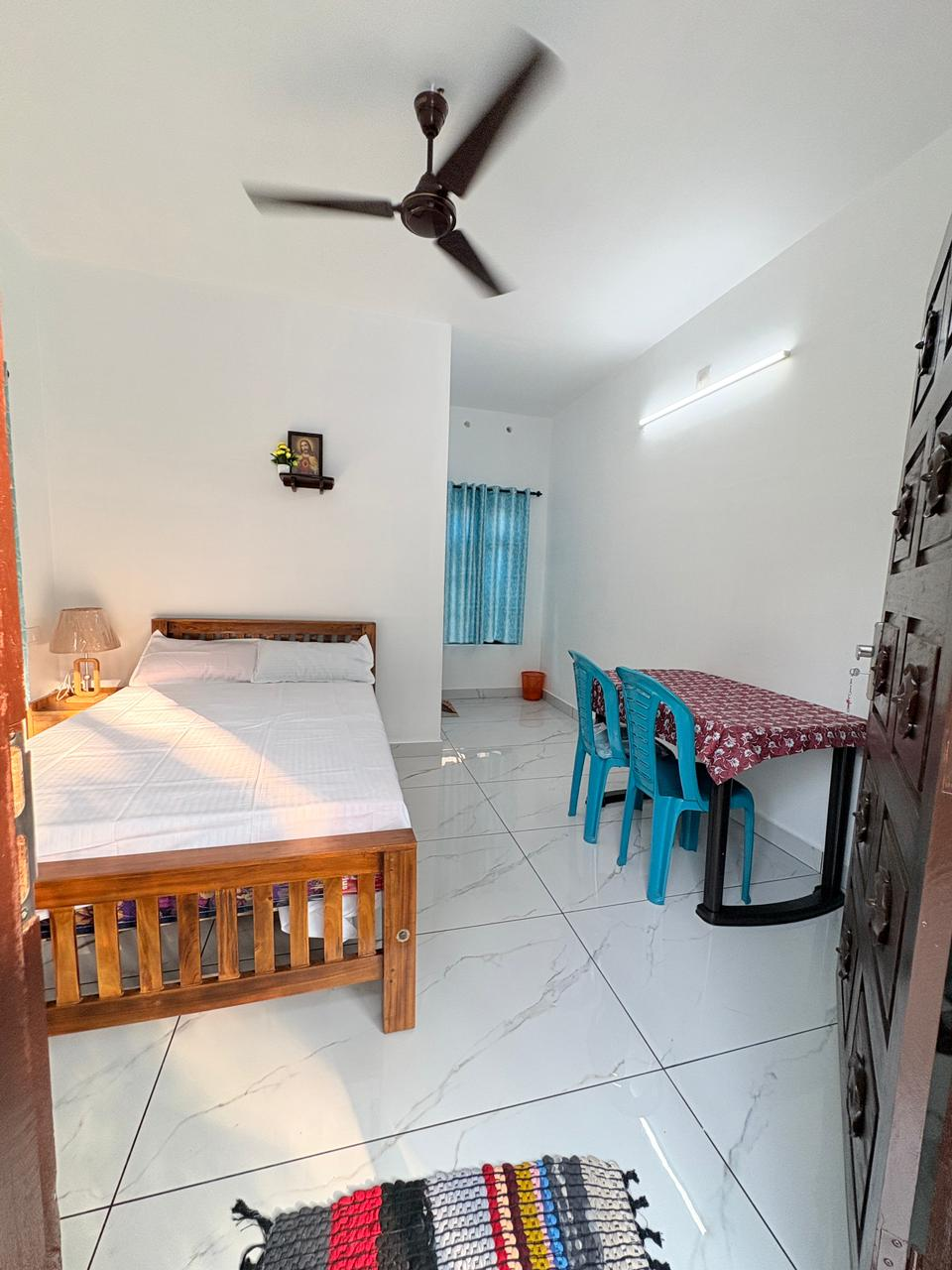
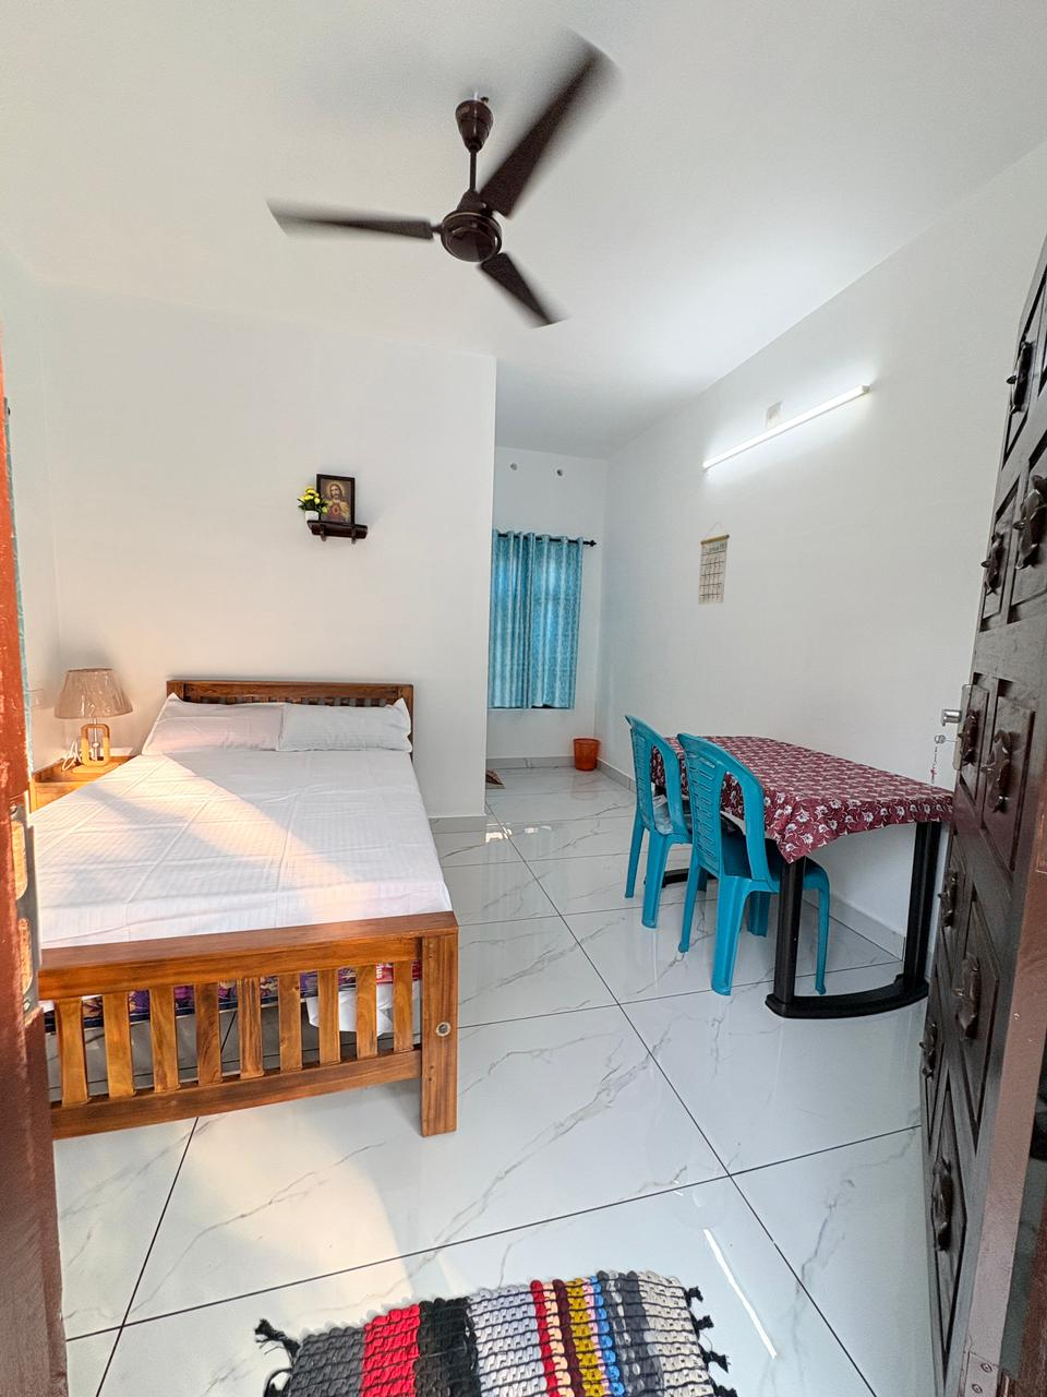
+ calendar (713, 563)
